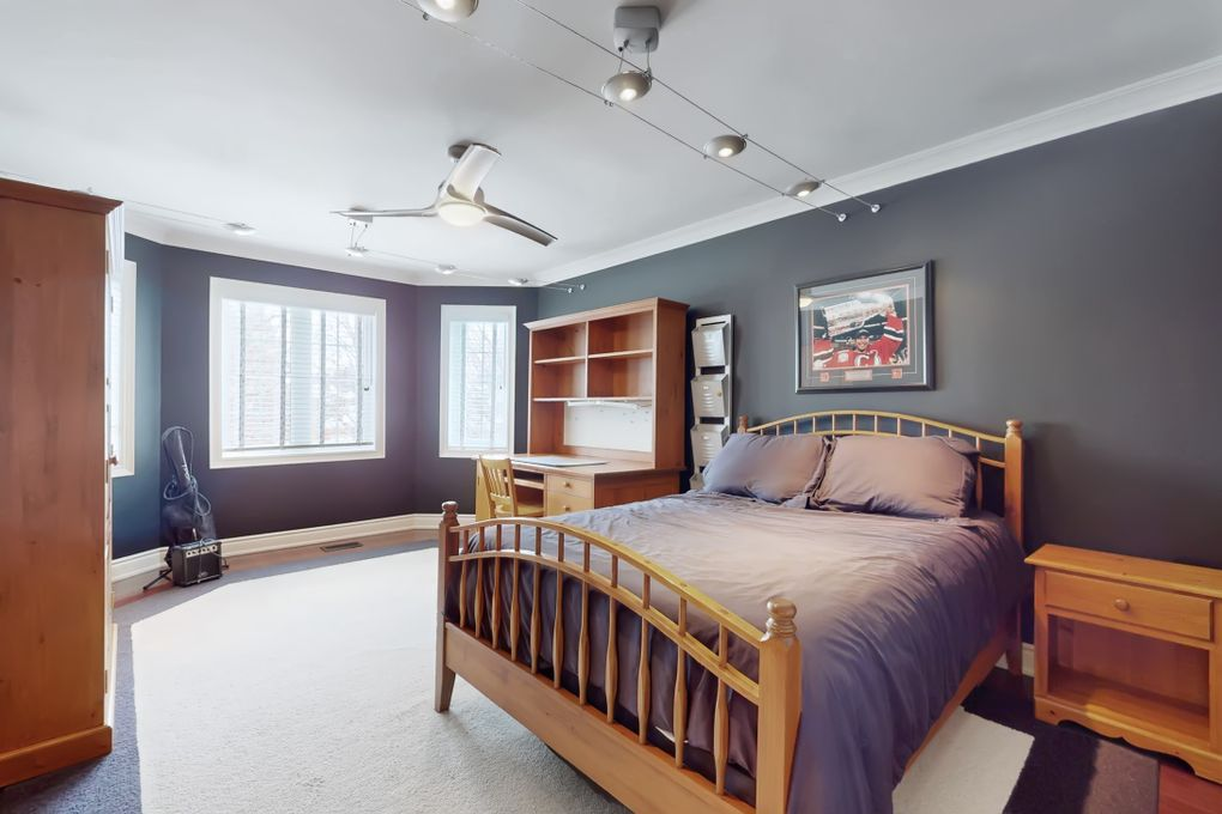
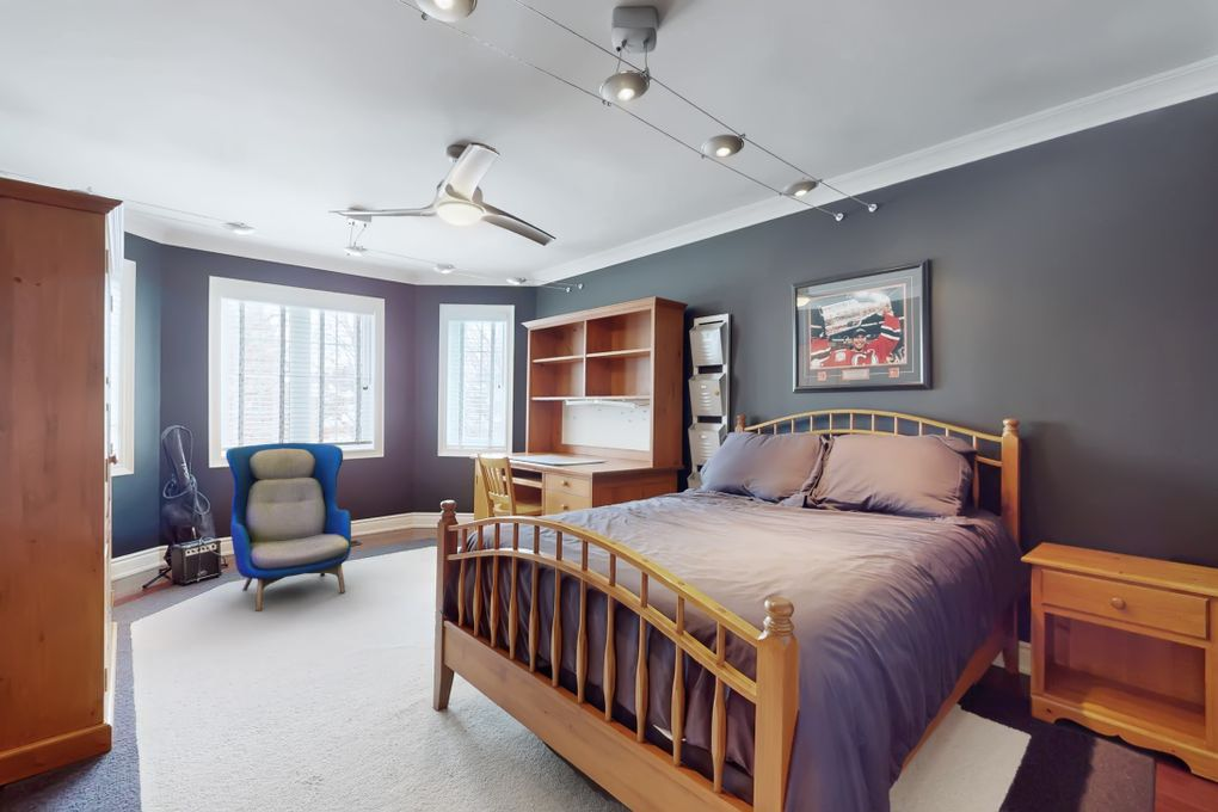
+ armchair (291, 517)
